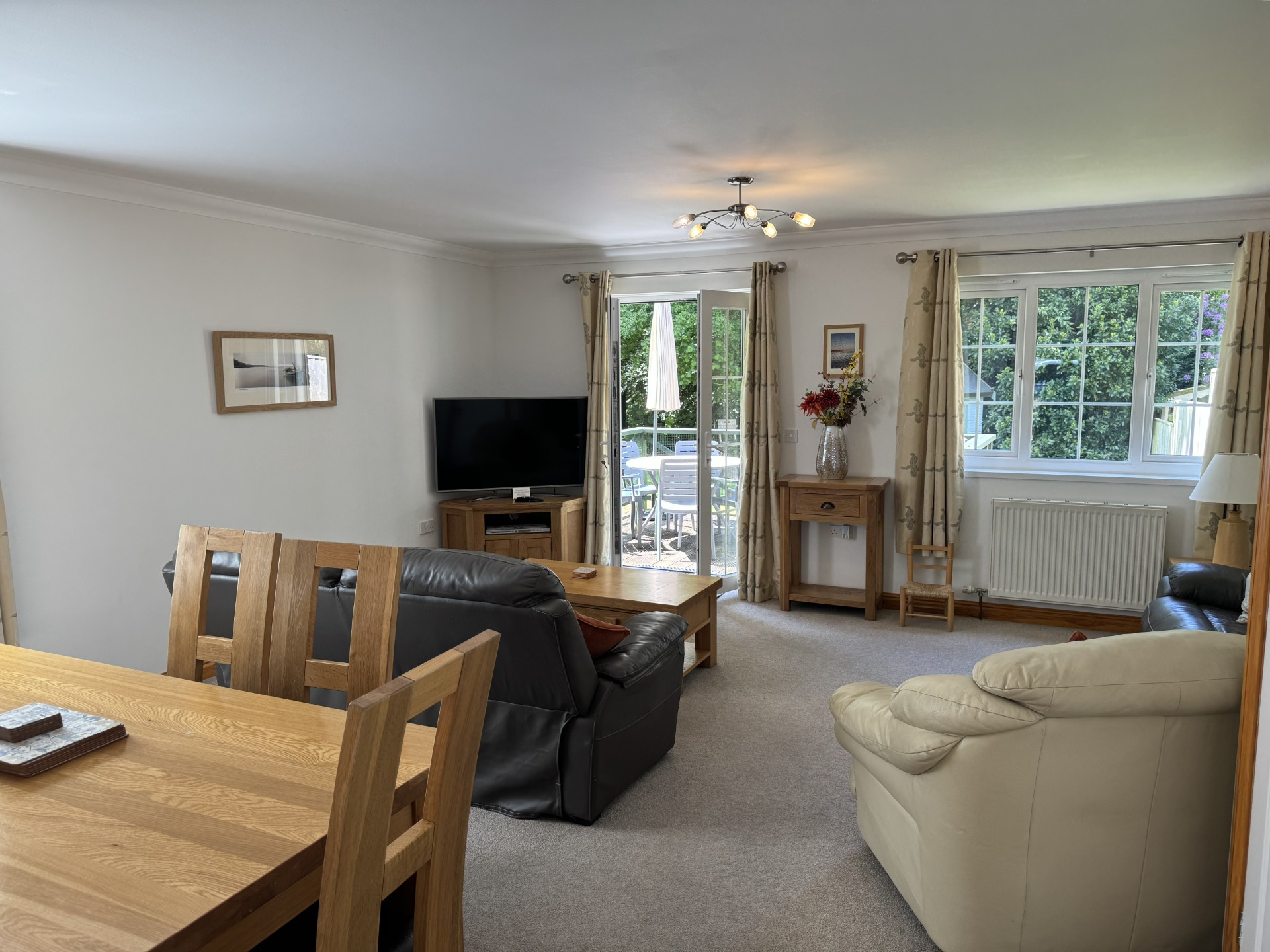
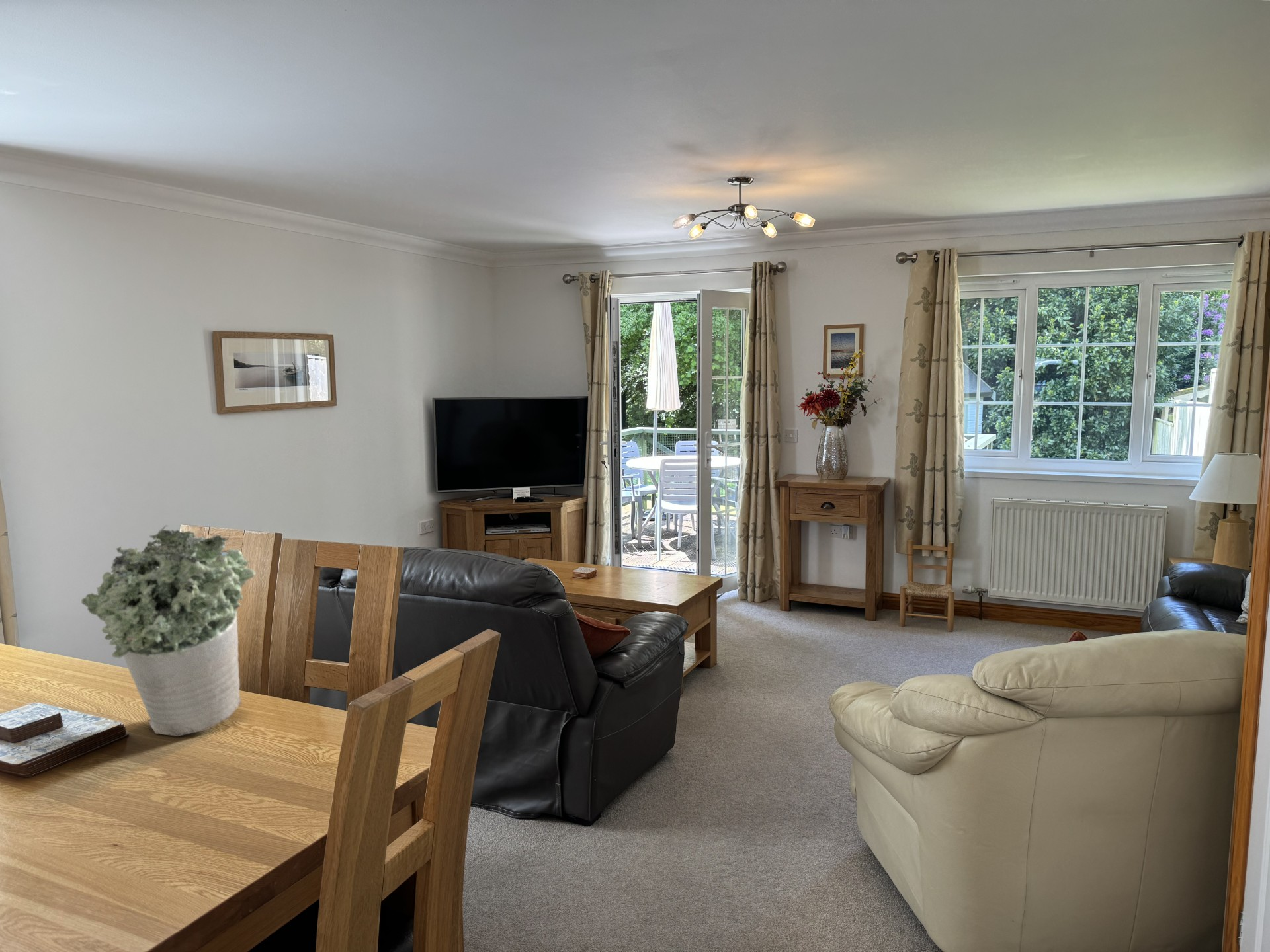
+ potted plant (171, 631)
